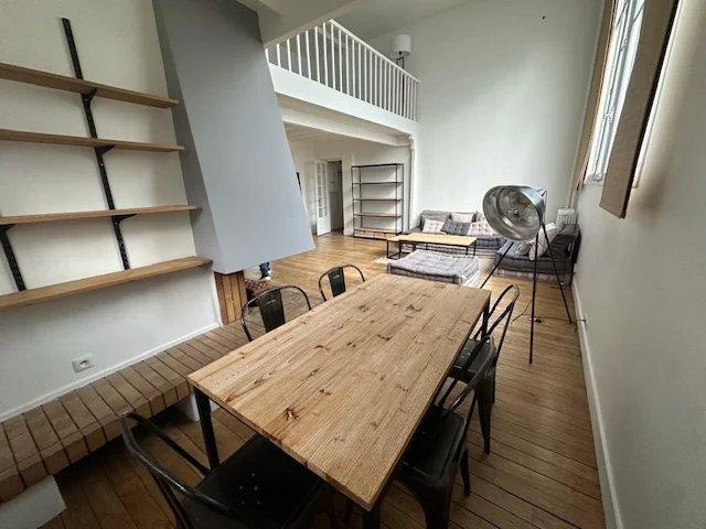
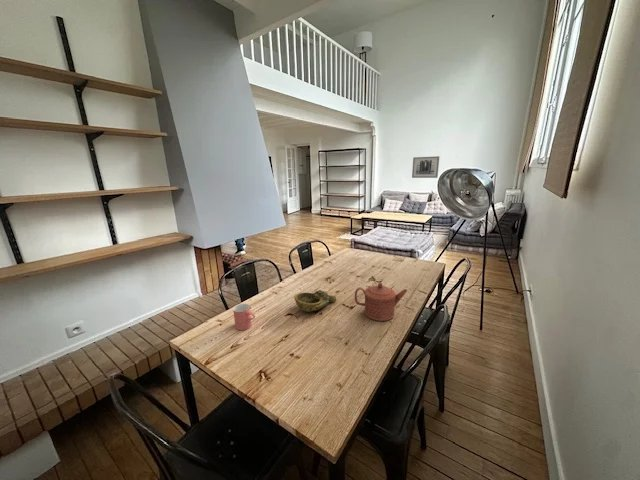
+ wall art (425, 167)
+ teapot (380, 298)
+ cup (245, 317)
+ decorative bowl (316, 299)
